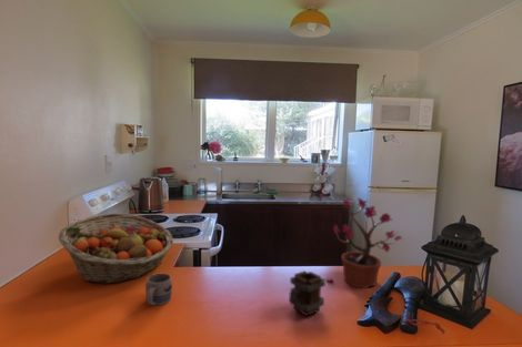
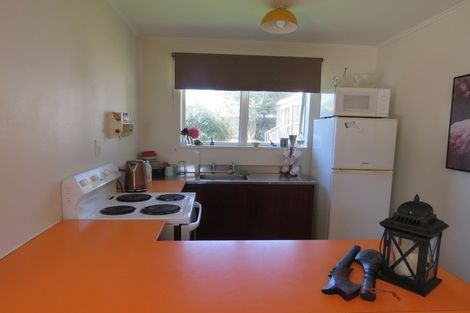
- mug (157, 290)
- fruit basket (121, 244)
- potted plant (363, 235)
- mug (304, 294)
